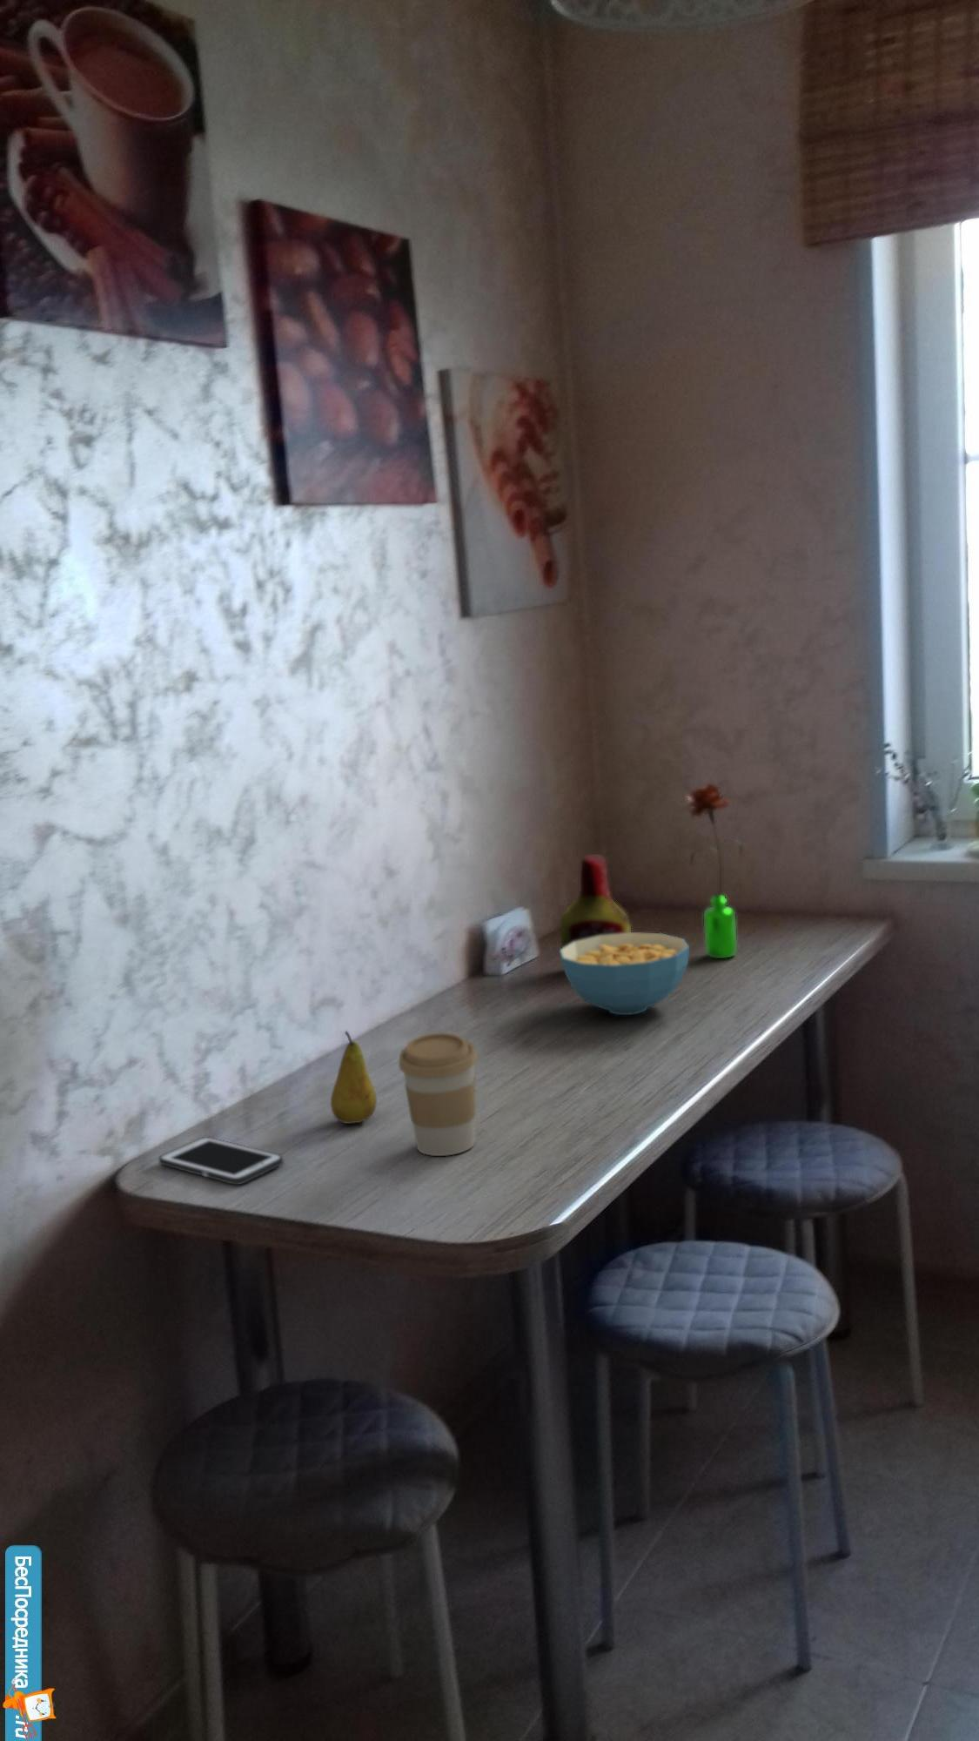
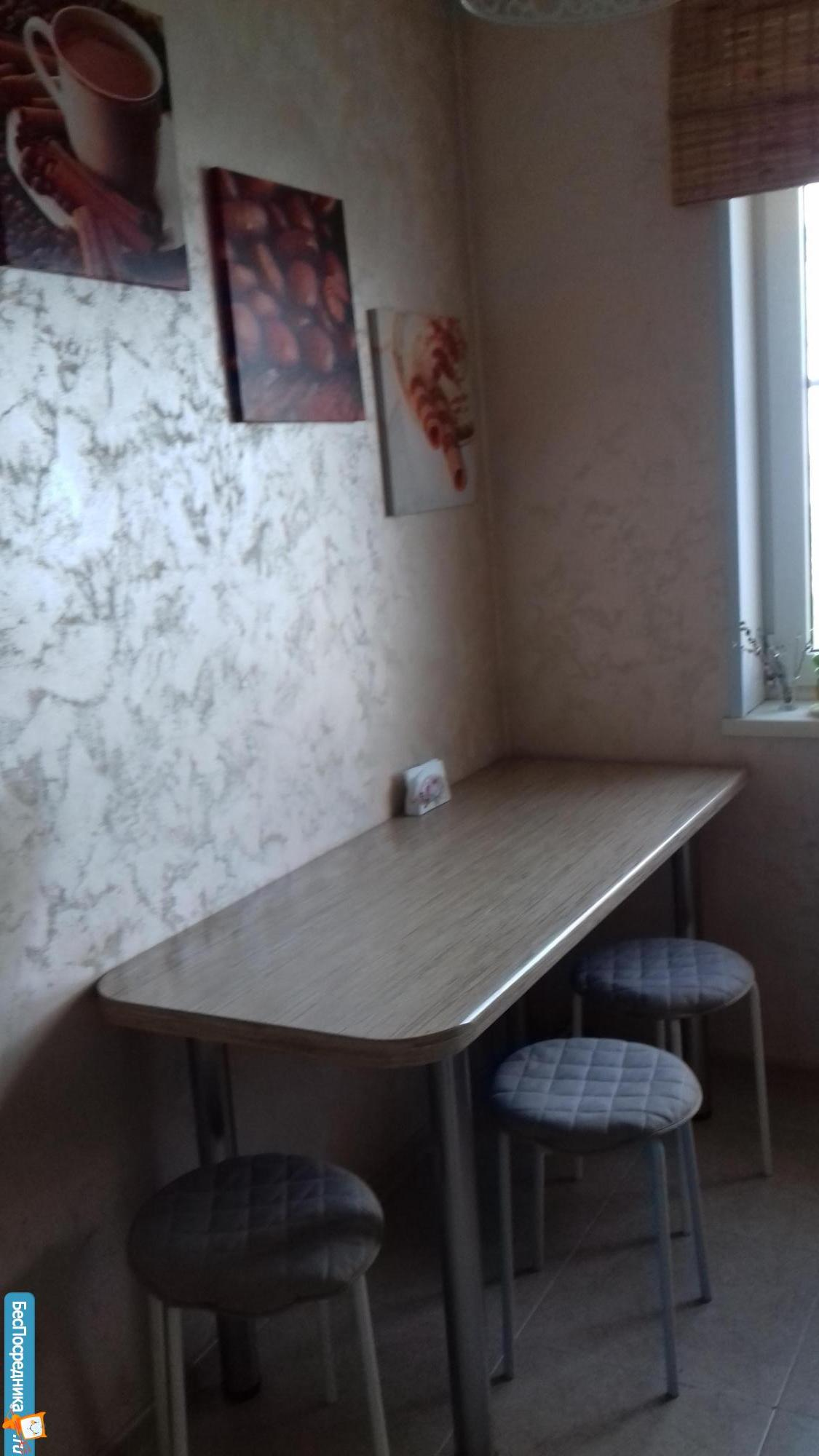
- cell phone (220, 1160)
- coffee cup (440, 1093)
- bottle (593, 912)
- fruit (350, 1075)
- flower (720, 869)
- cereal bowl (625, 978)
